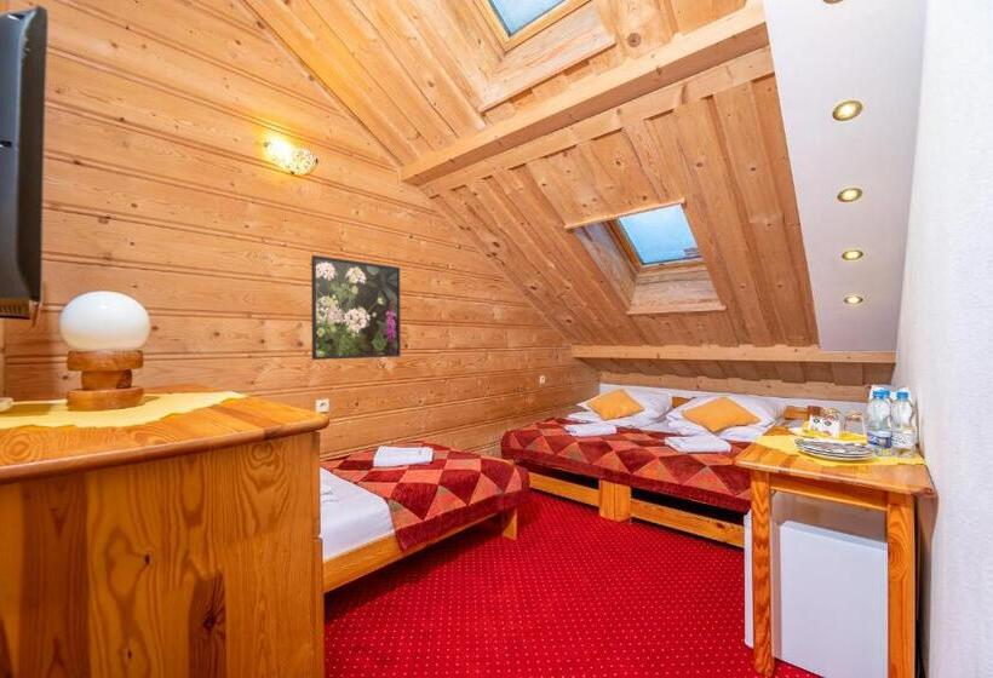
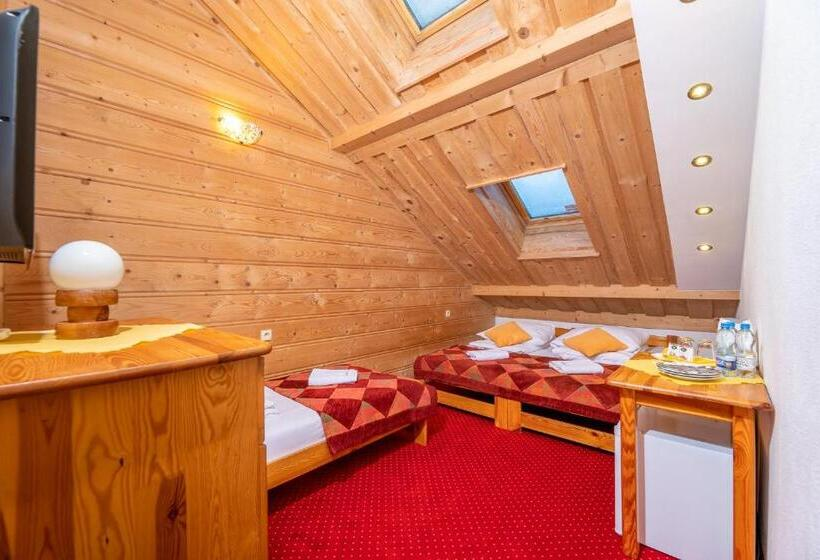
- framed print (358, 309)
